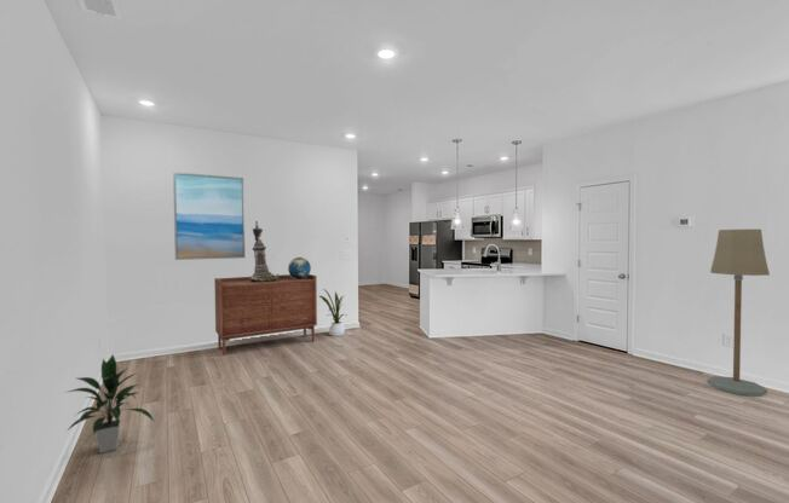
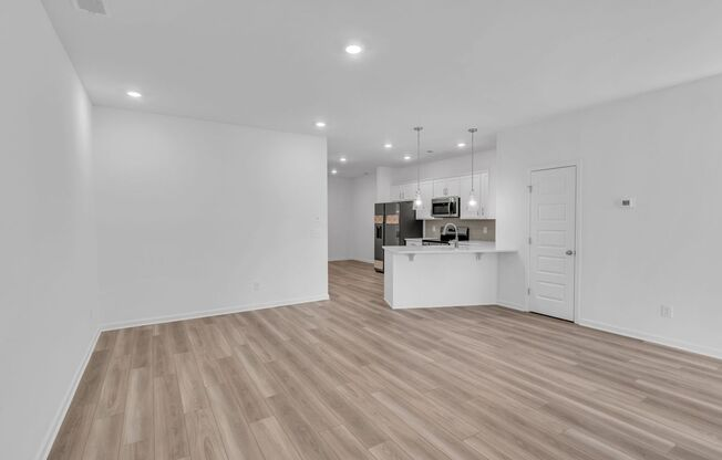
- decorative urn (263, 250)
- indoor plant (110, 404)
- sideboard (267, 311)
- floor lamp (737, 308)
- globe (299, 267)
- wall art (211, 216)
- house plant (334, 311)
